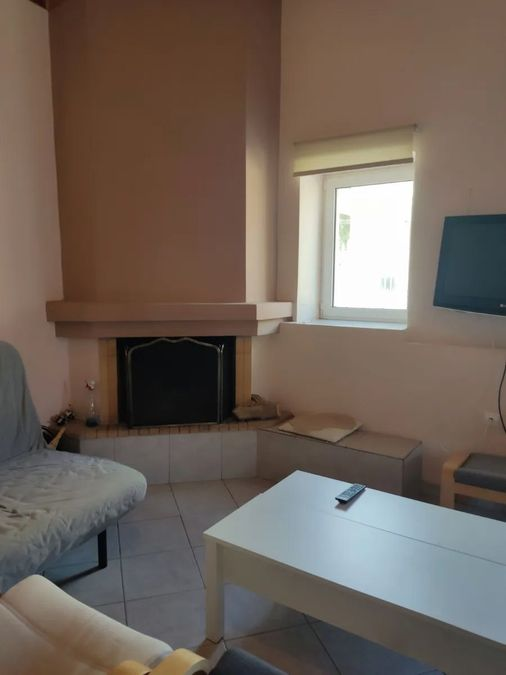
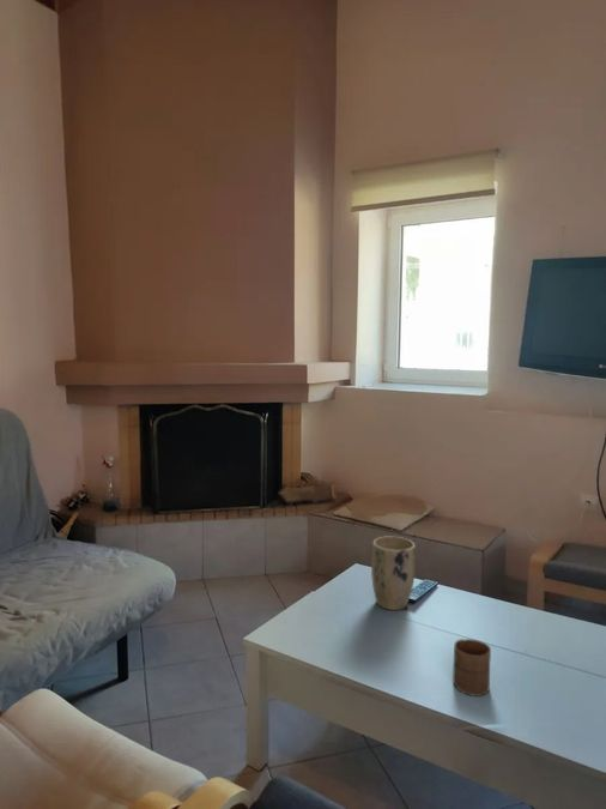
+ cup (471, 665)
+ plant pot (393, 573)
